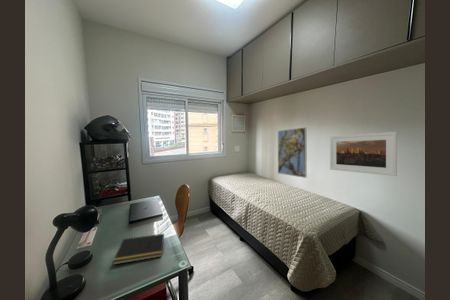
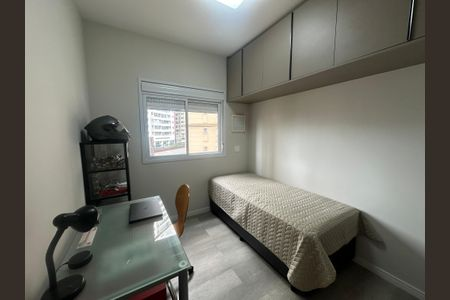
- notepad (141, 247)
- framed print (291, 152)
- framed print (358, 153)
